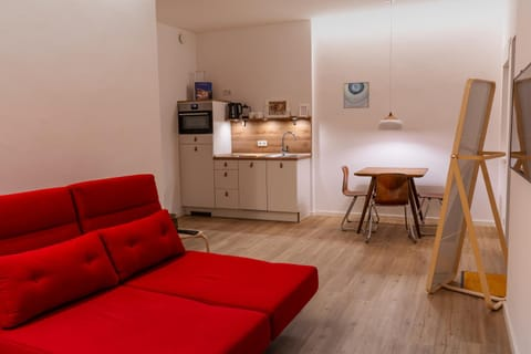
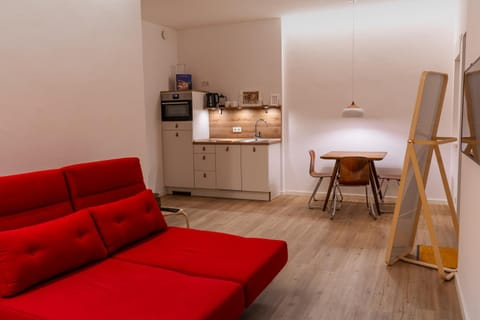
- wall art (355, 95)
